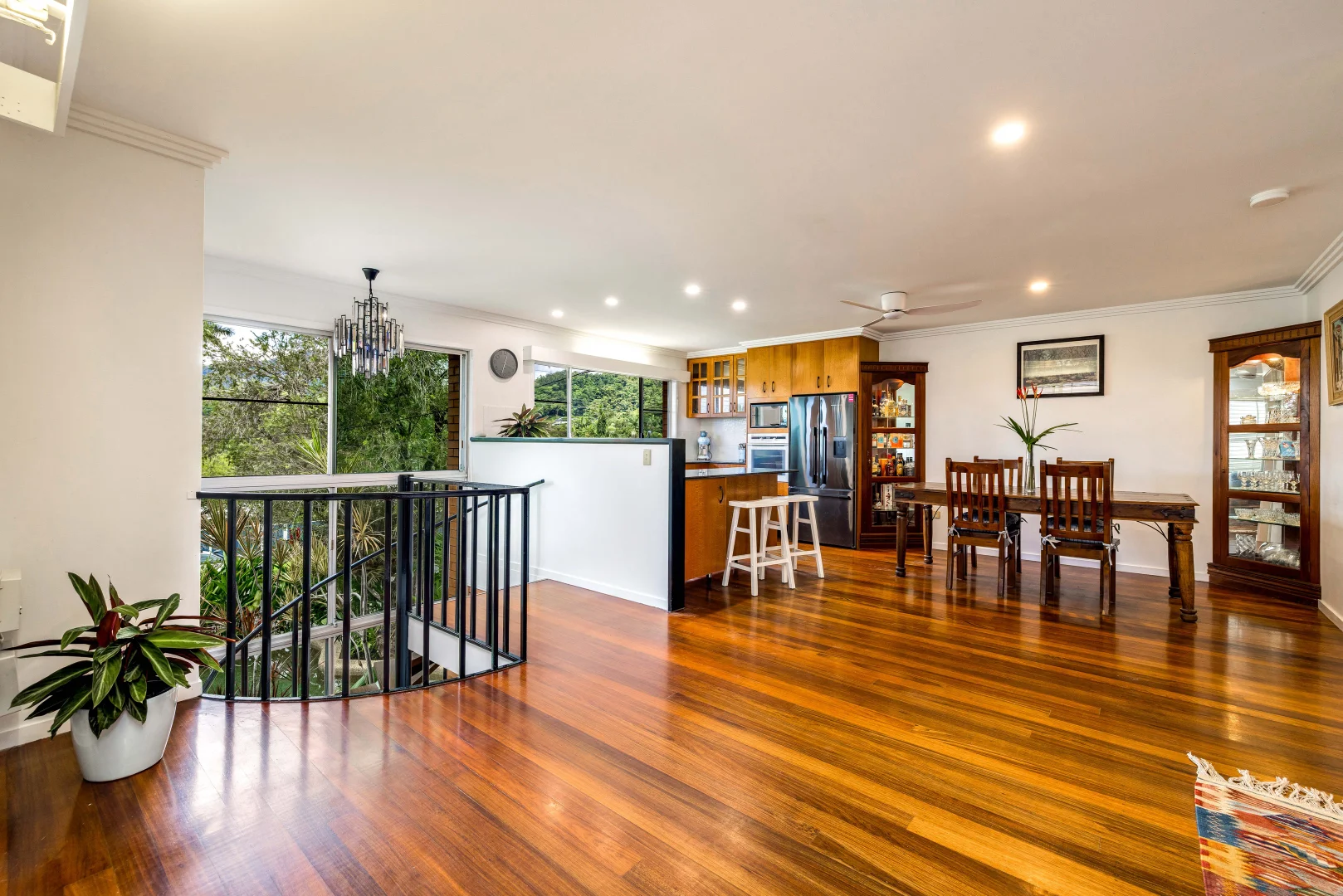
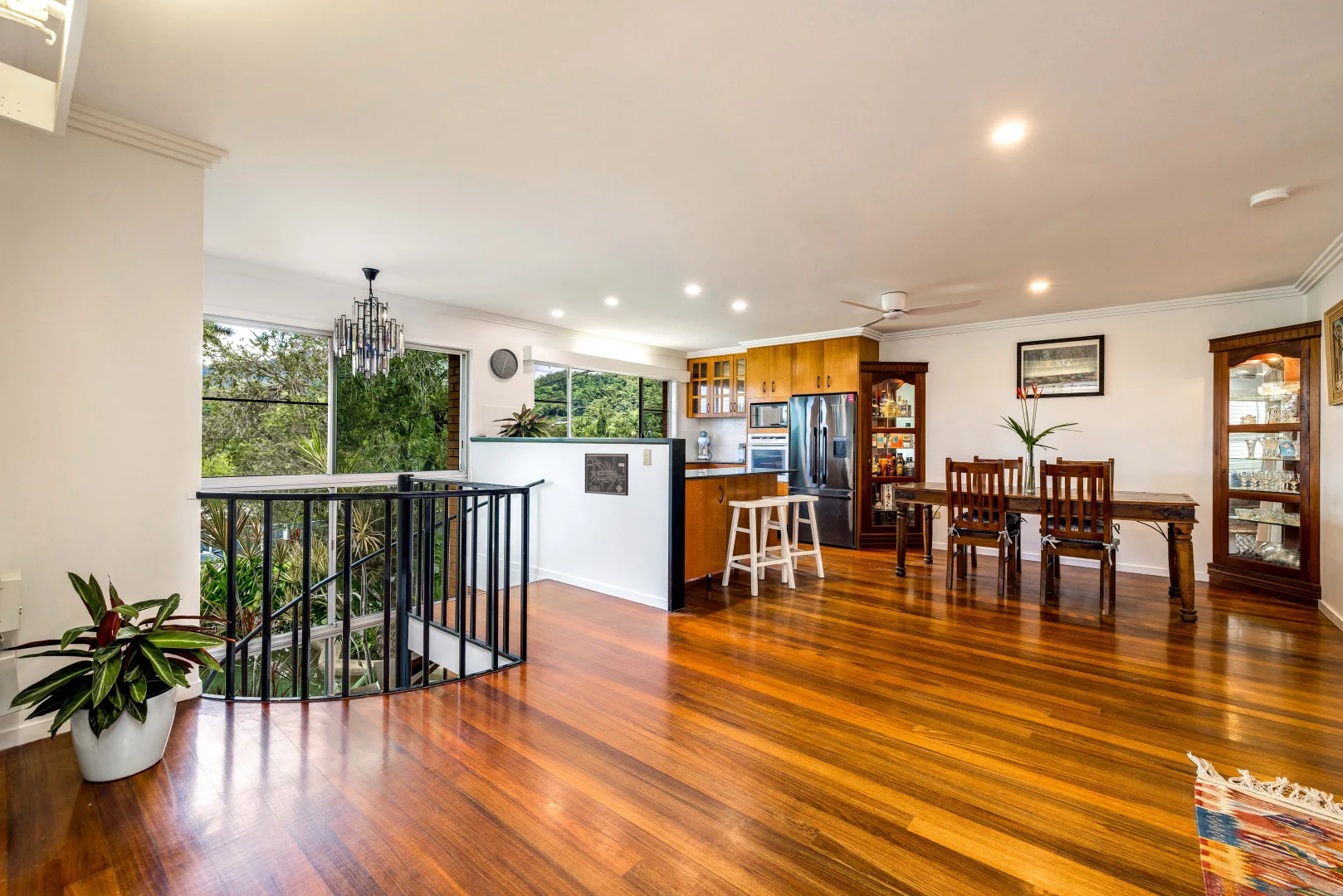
+ wall art (605, 474)
